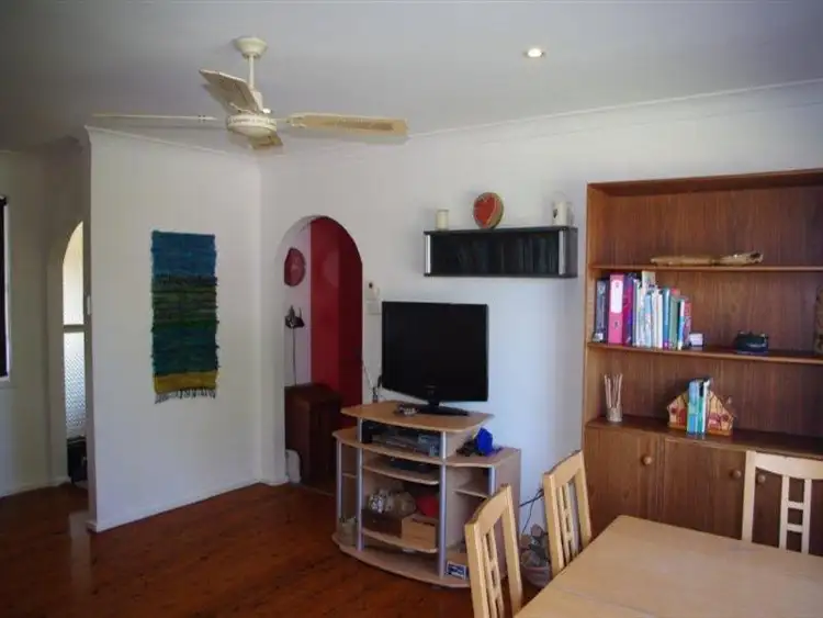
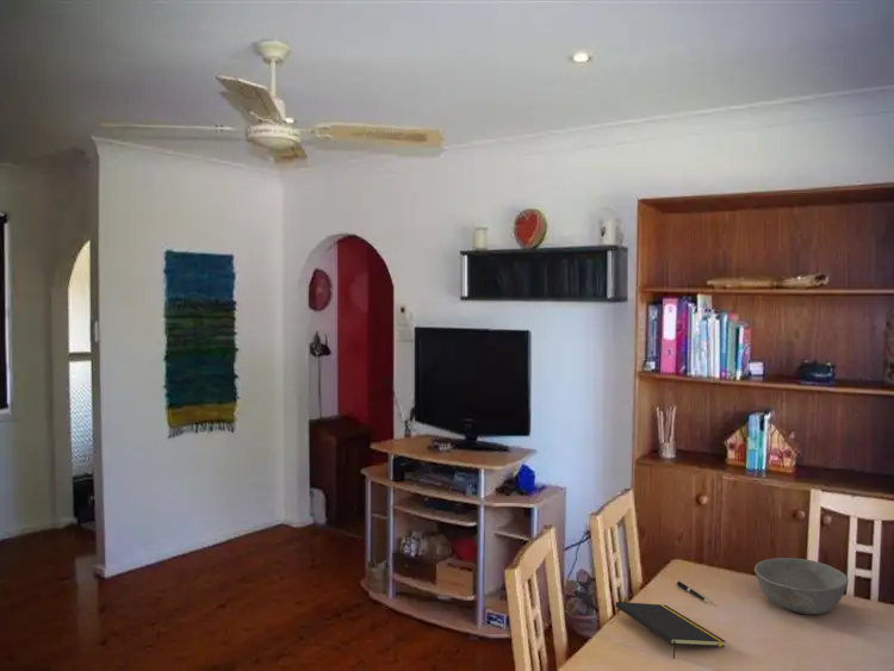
+ bowl (799, 589)
+ notepad (668, 622)
+ pen (693, 591)
